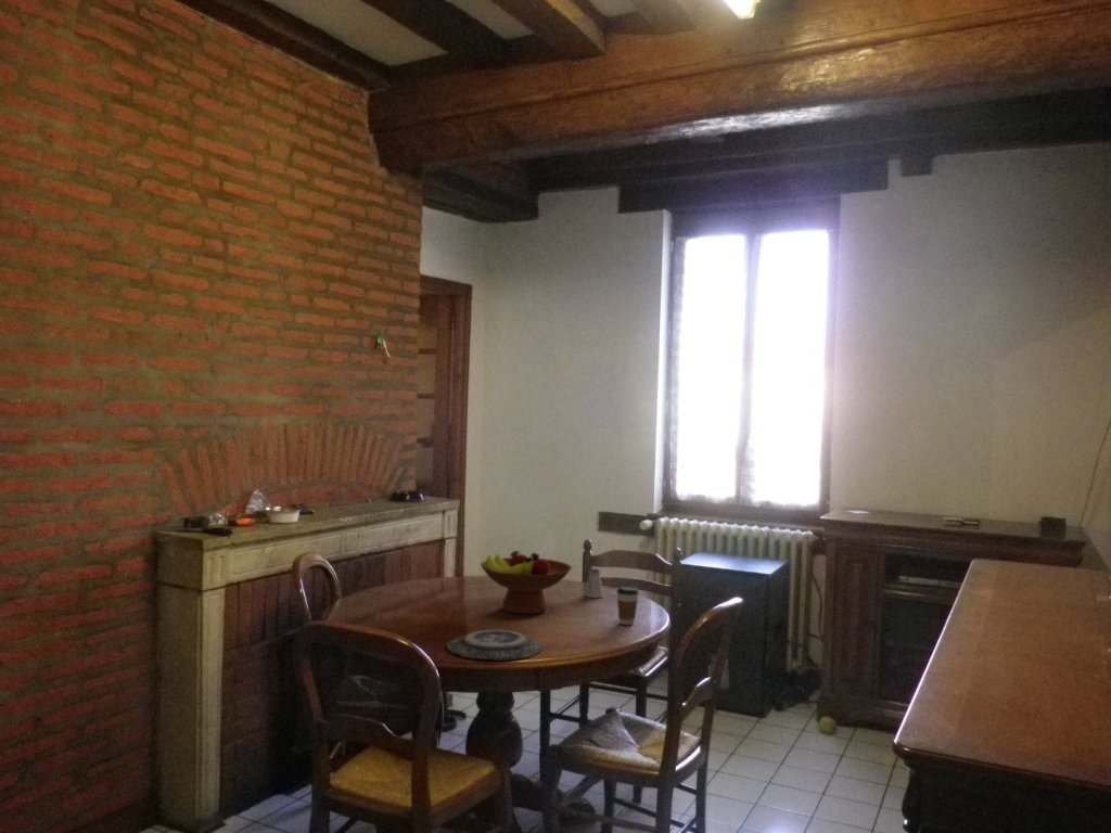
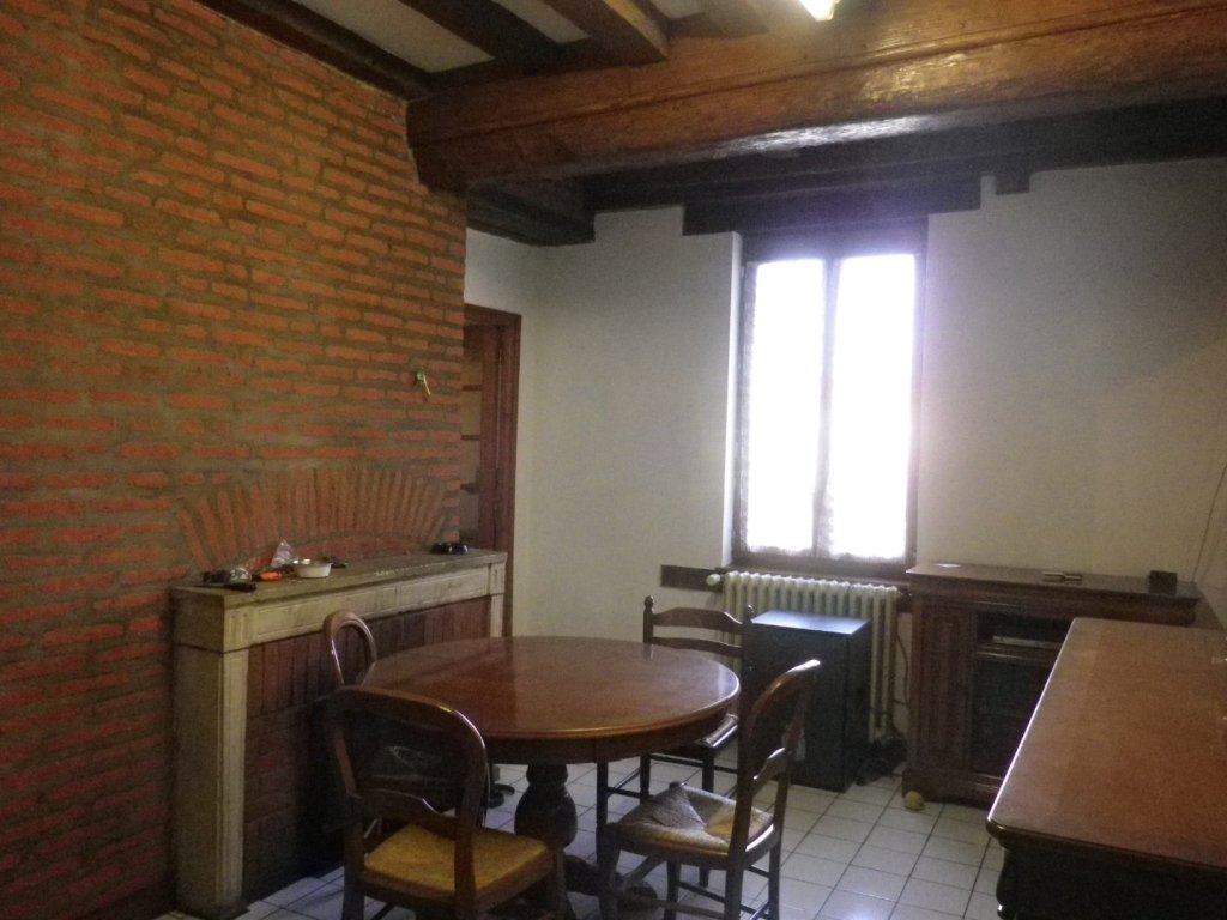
- saltshaker (593, 582)
- coffee cup (627, 605)
- plate (495, 641)
- fruit bowl (525, 578)
